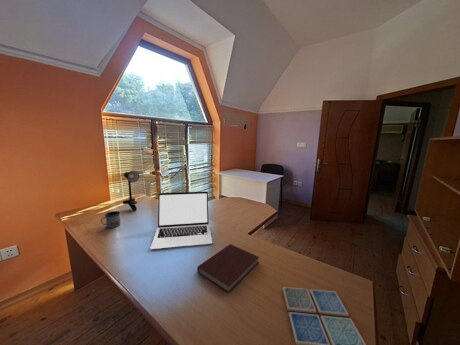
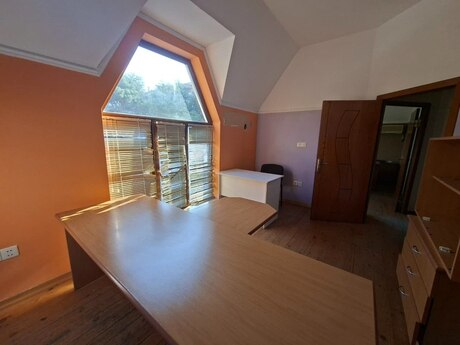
- desk lamp (130, 190)
- mug (110, 220)
- drink coaster (319, 313)
- laptop (183, 216)
- notebook (229, 264)
